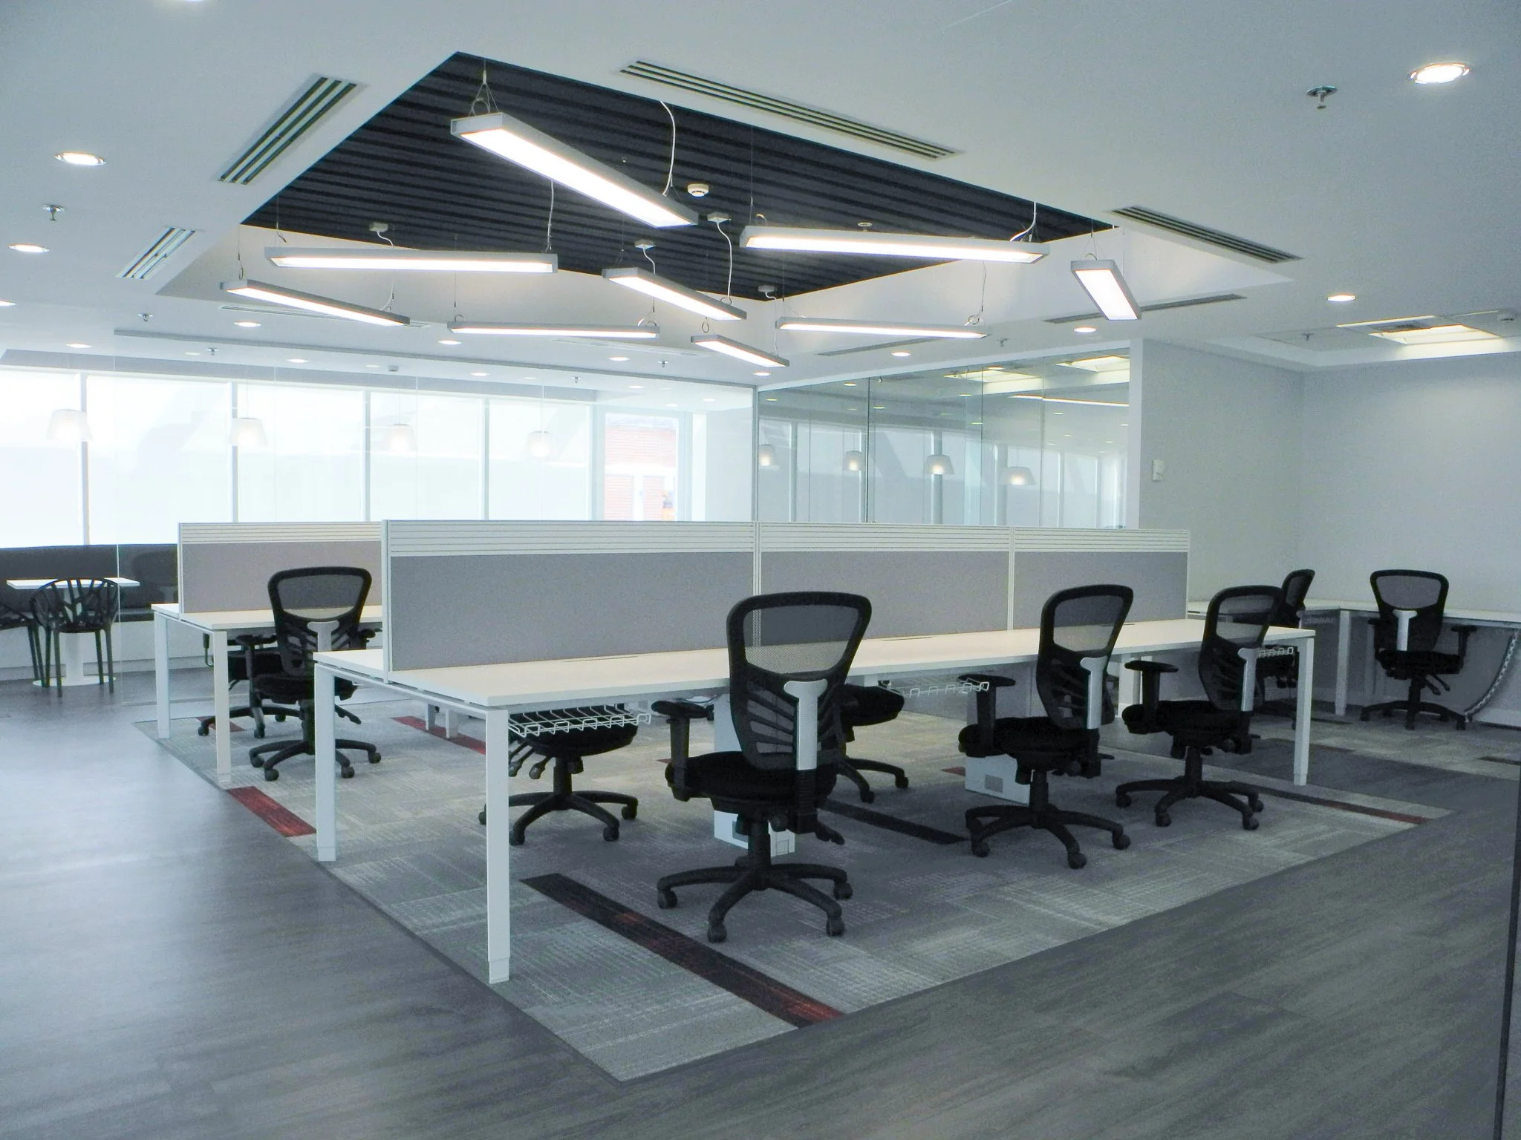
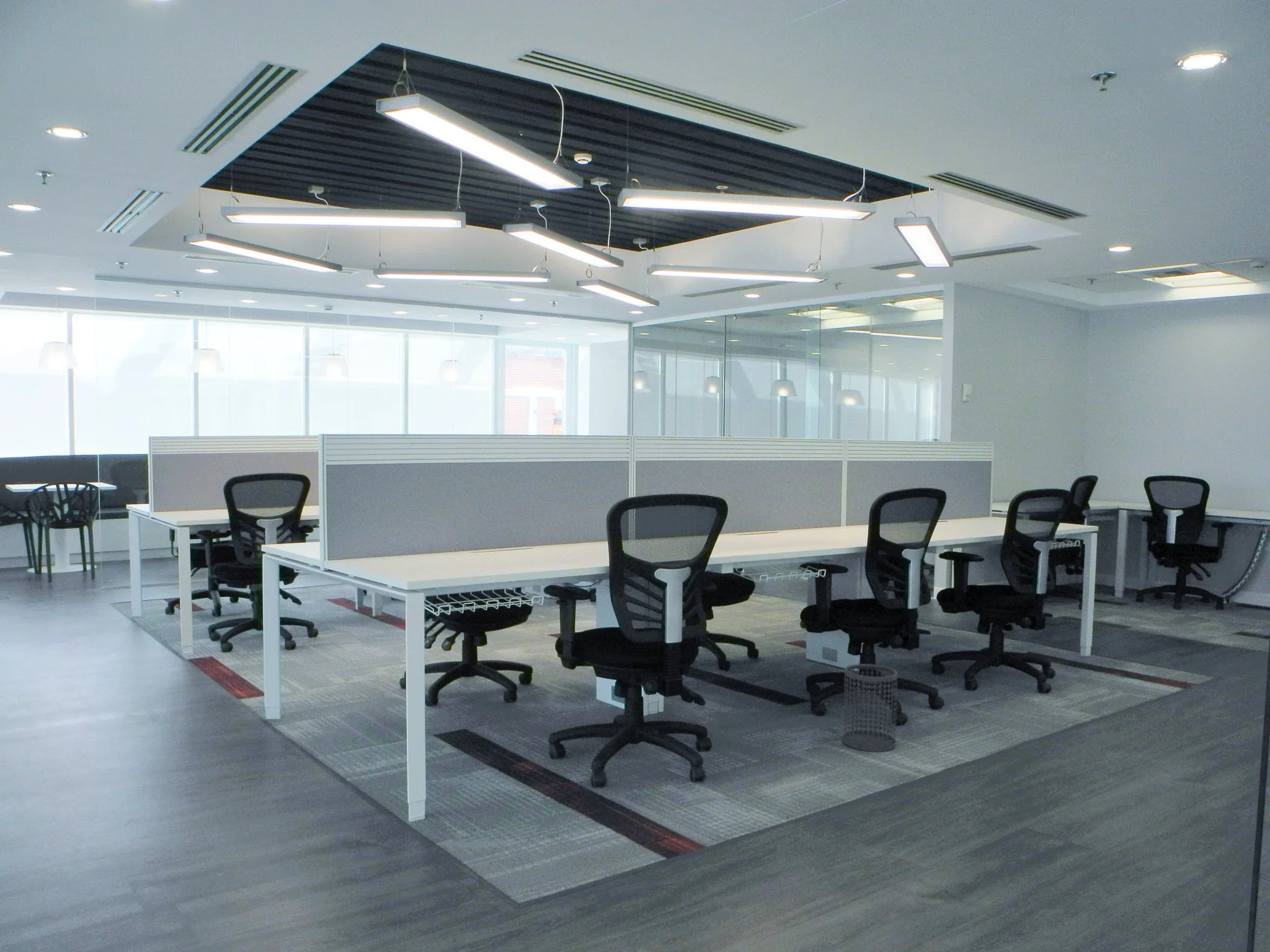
+ wastebasket (870, 707)
